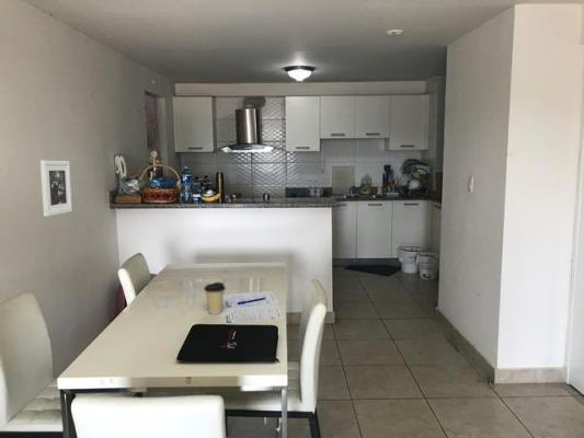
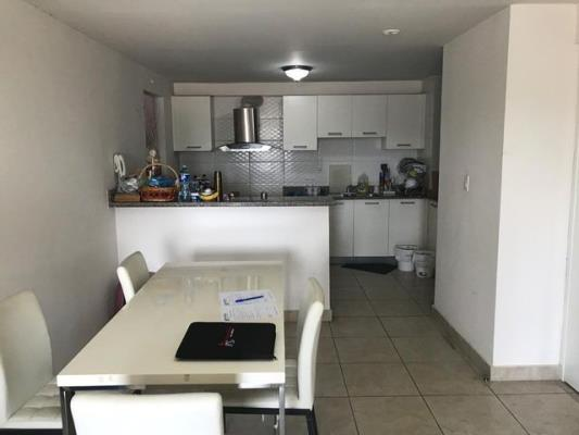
- coffee cup (215, 298)
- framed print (57, 187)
